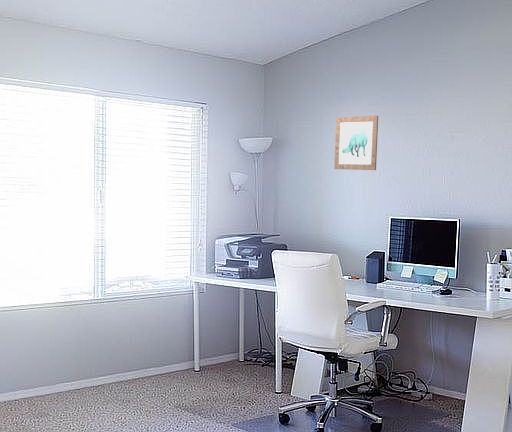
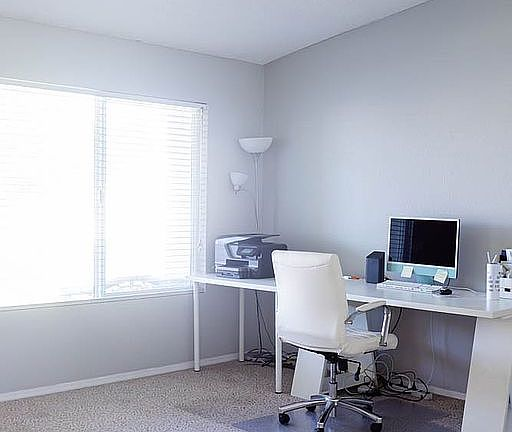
- wall art (355, 143)
